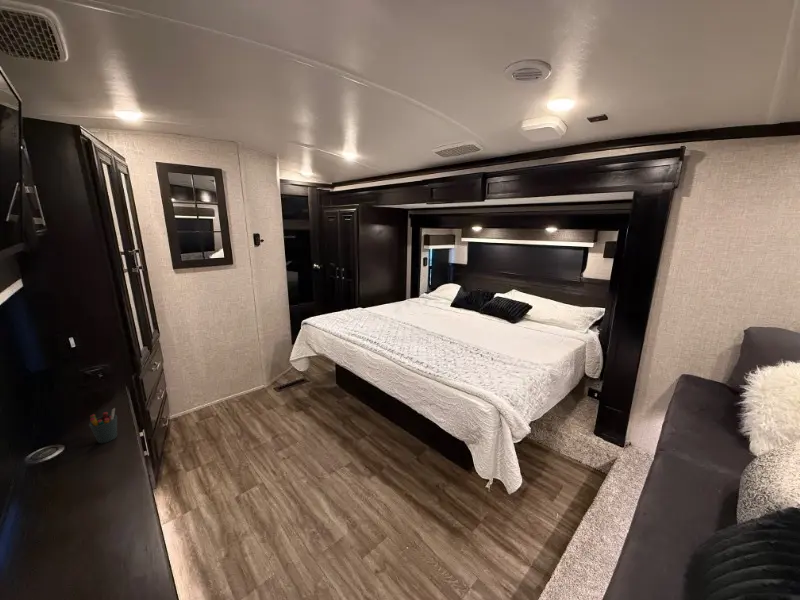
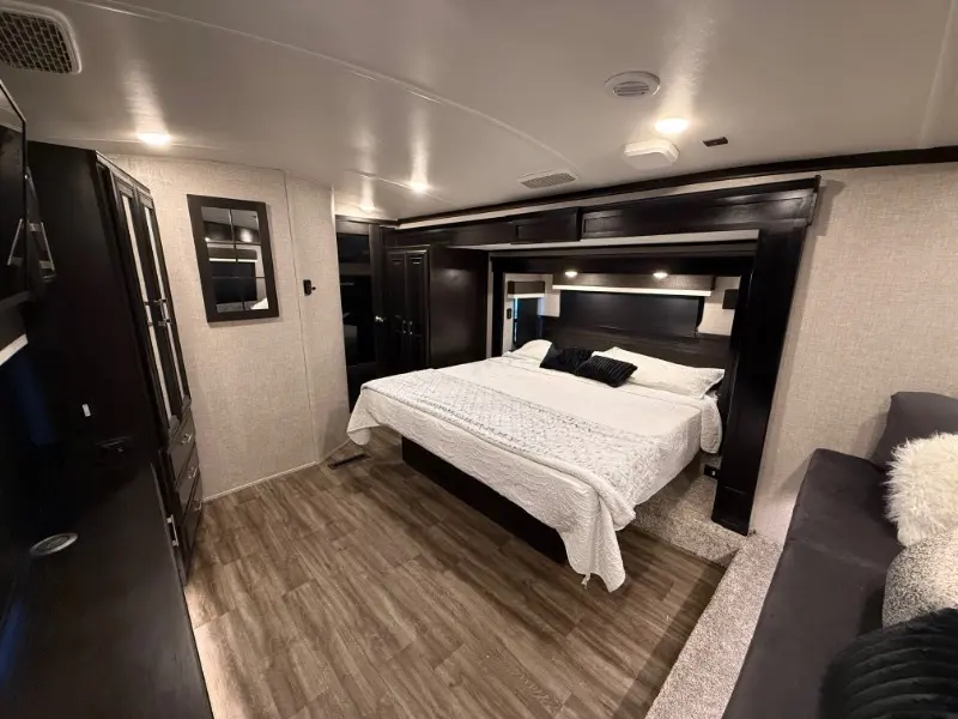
- pen holder (104, 424)
